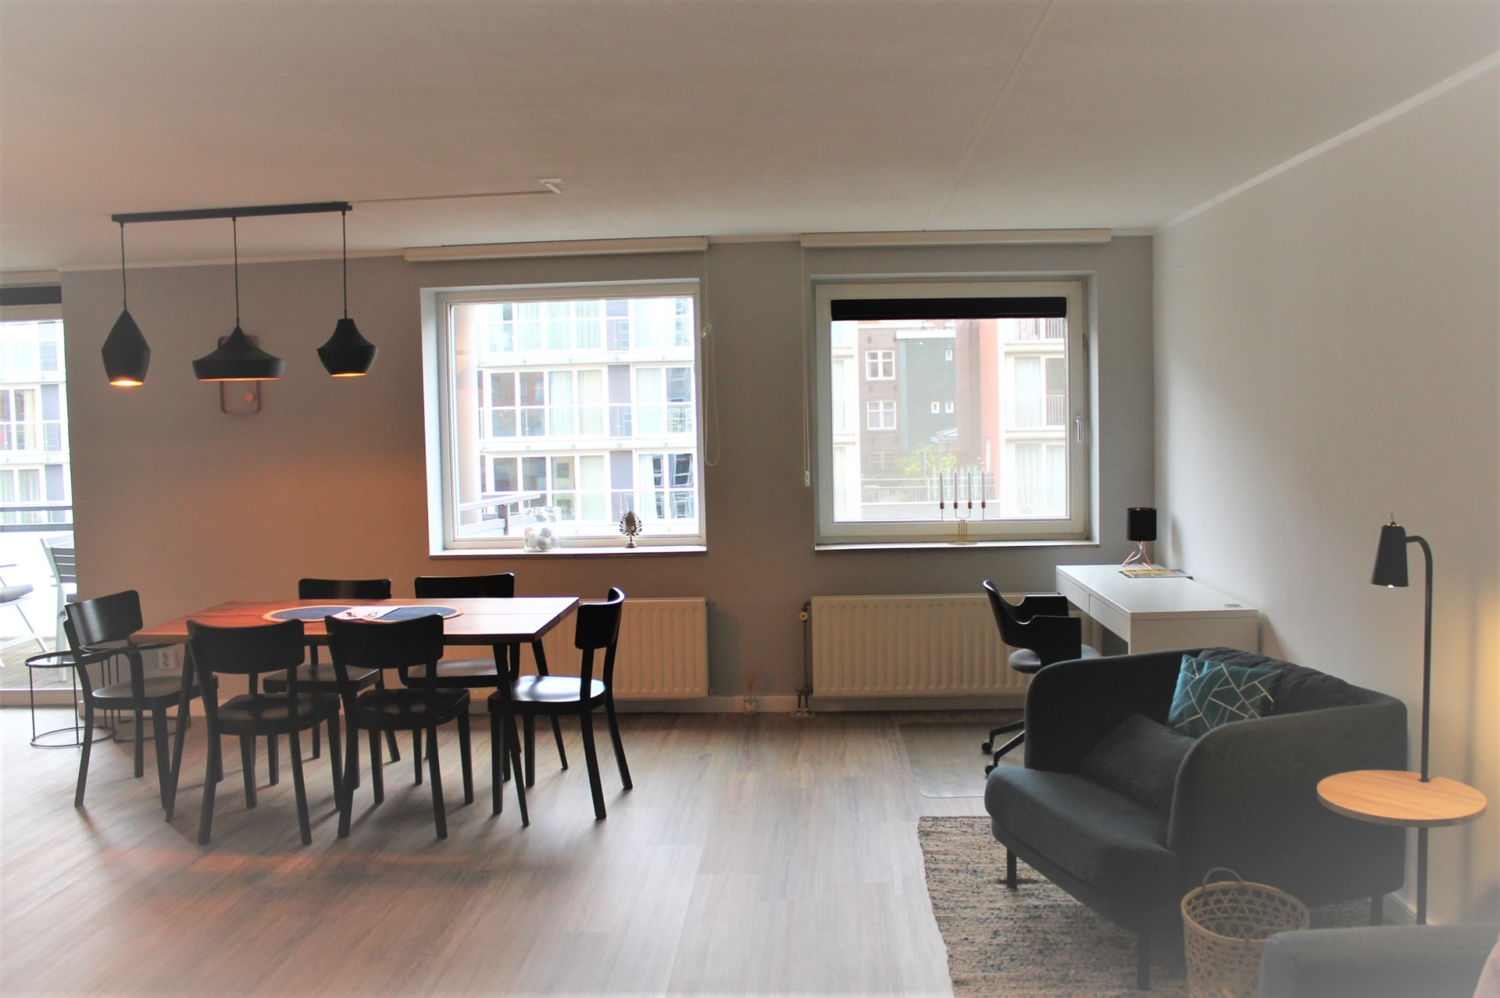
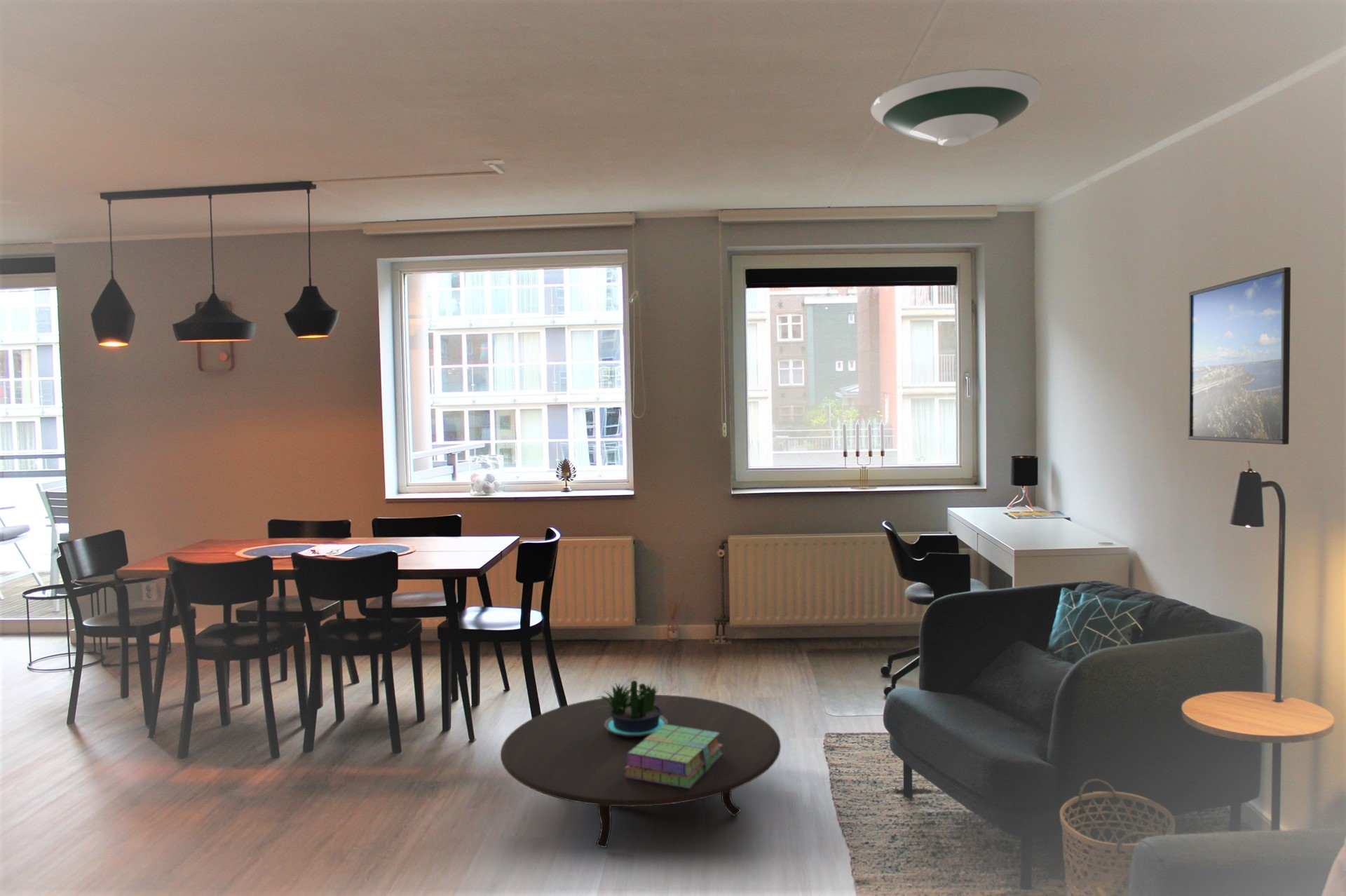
+ stack of books (674, 753)
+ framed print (1234, 361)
+ potted plant (630, 703)
+ table (641, 780)
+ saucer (953, 121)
